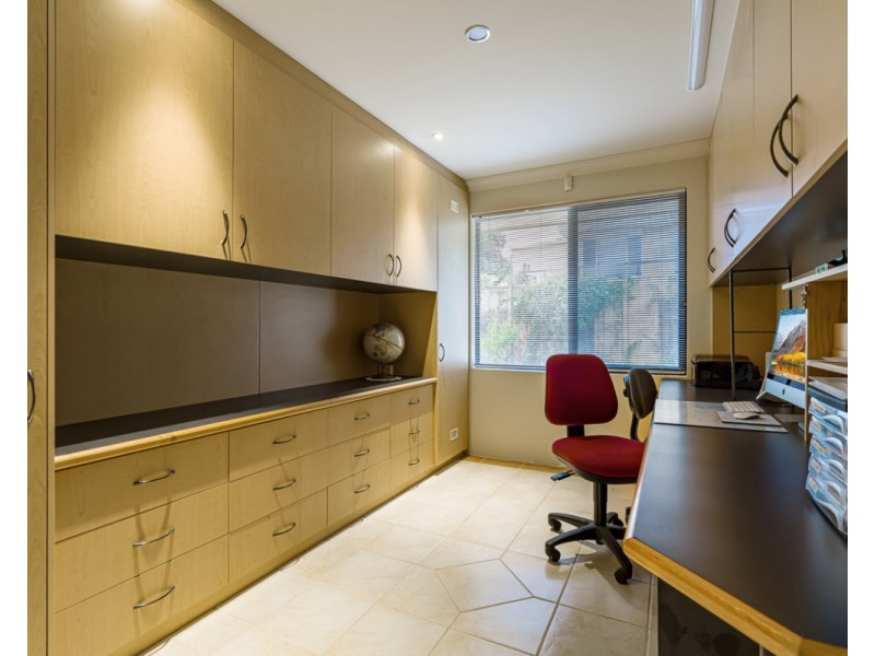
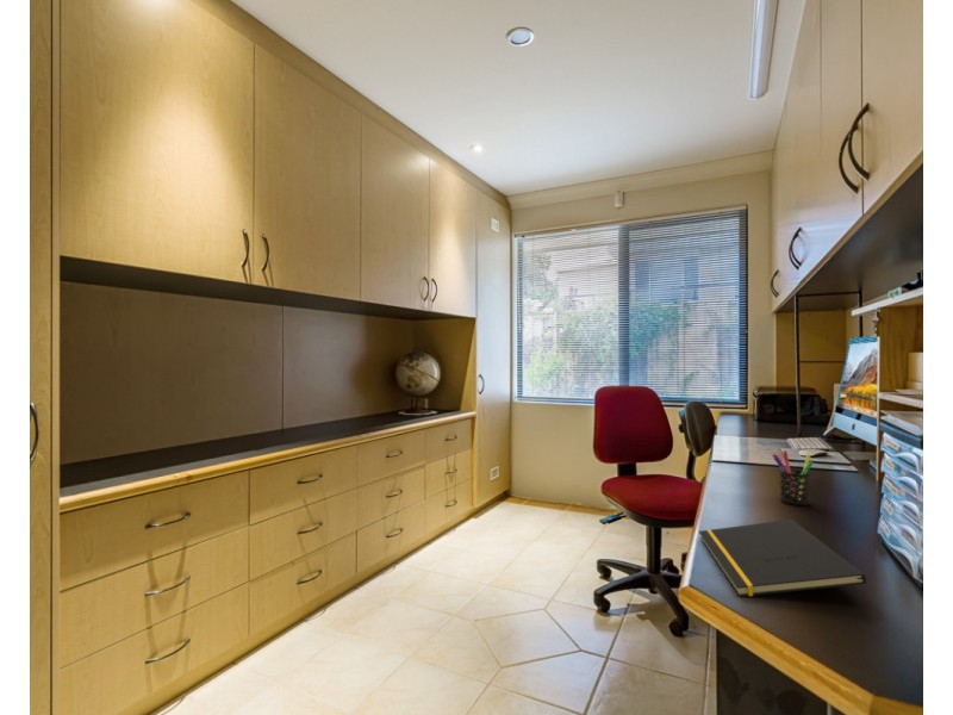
+ pen holder (796, 477)
+ notepad (768, 553)
